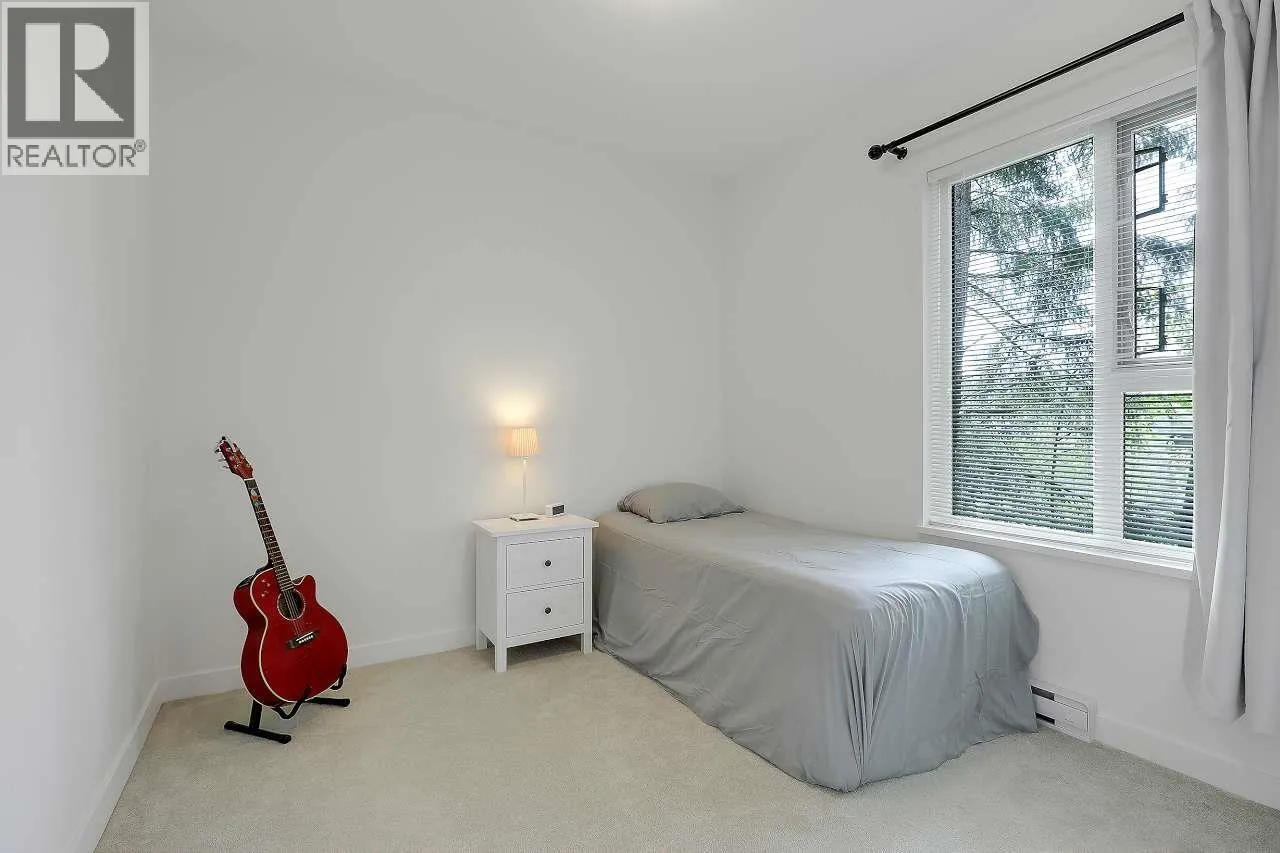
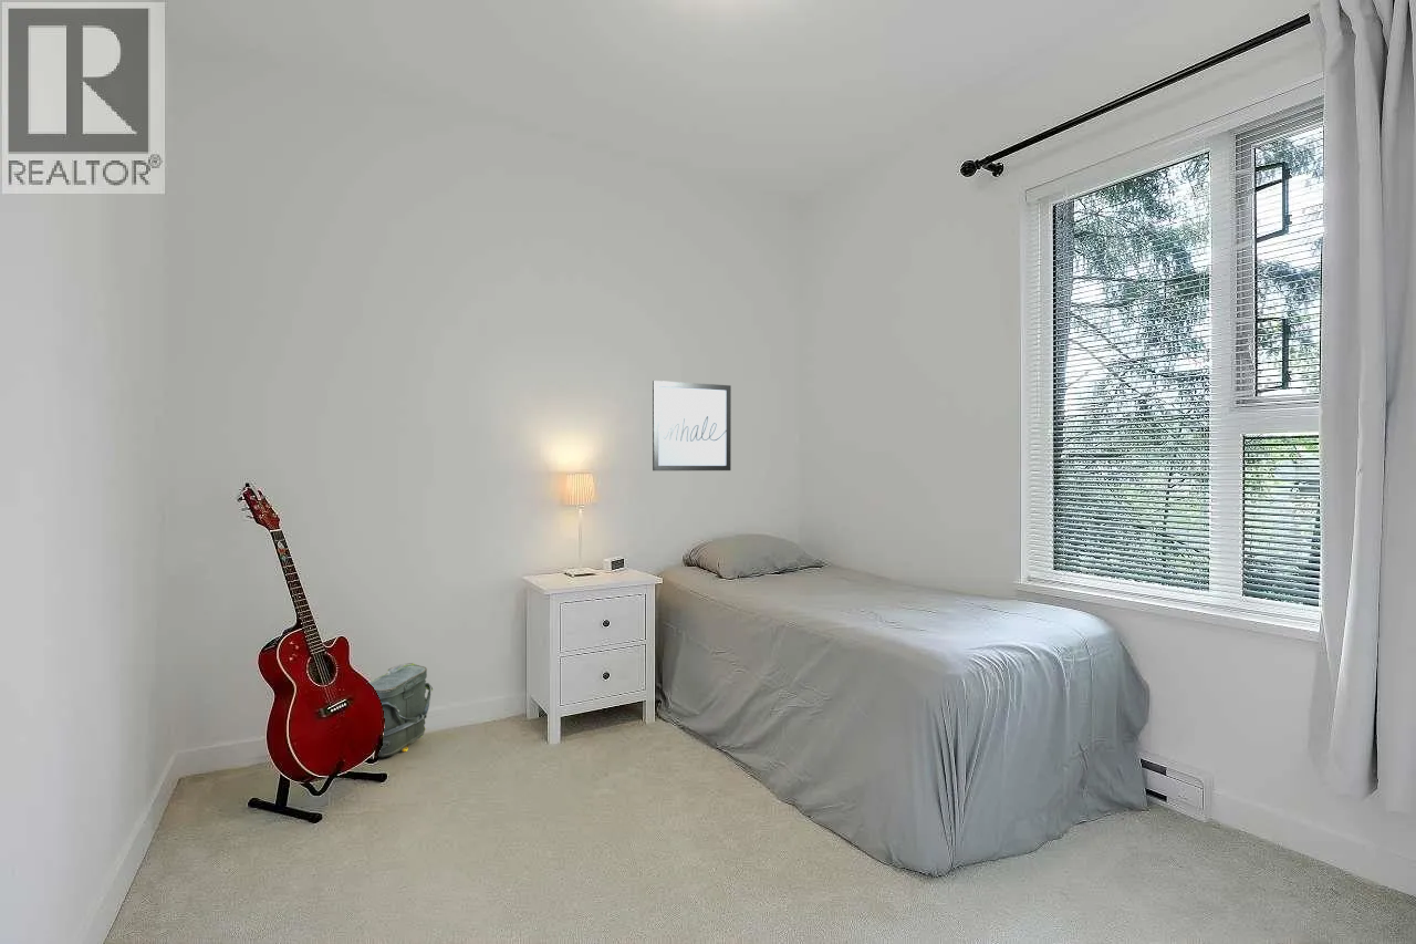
+ wall art (693, 426)
+ bag (400, 709)
